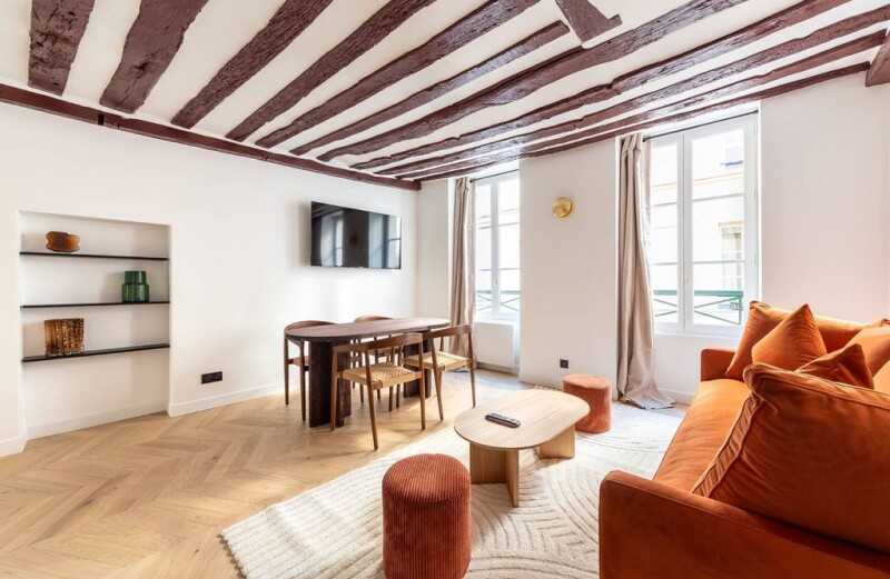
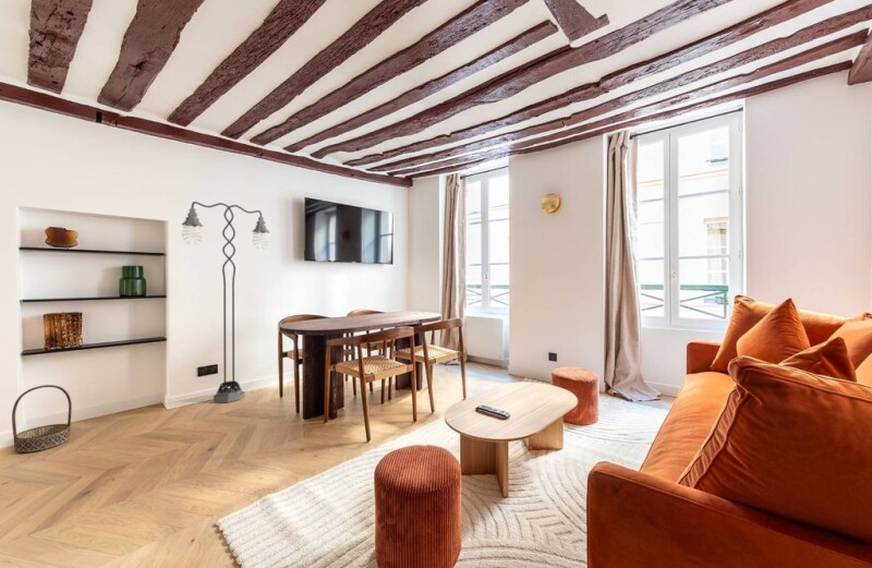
+ basket (46, 425)
+ floor lamp (232, 301)
